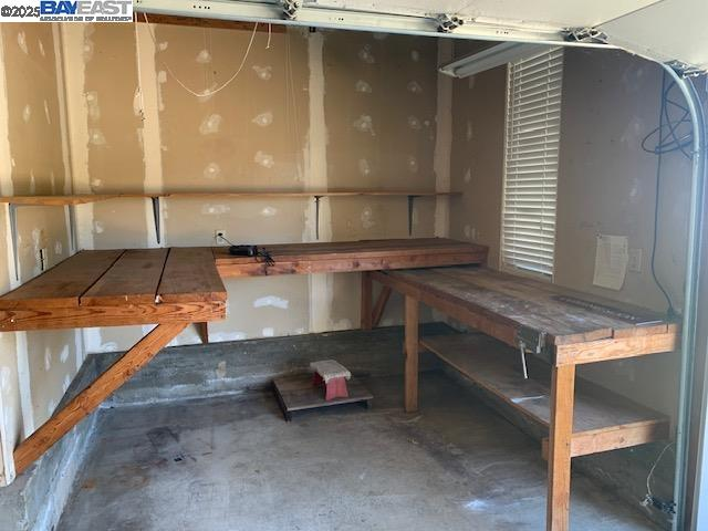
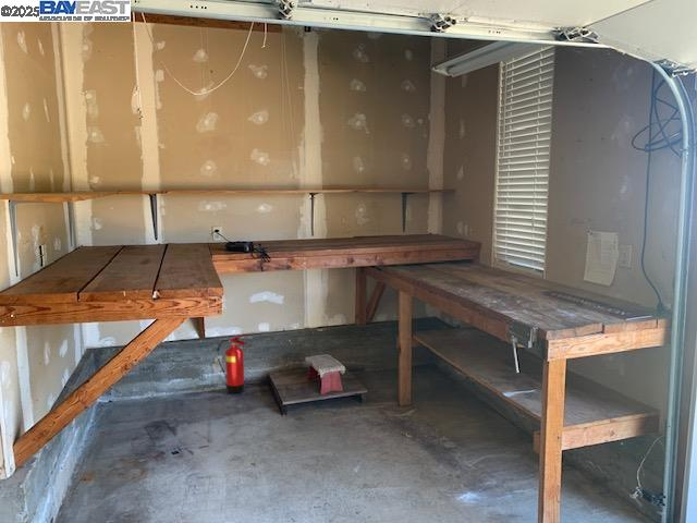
+ fire extinguisher (232, 361)
